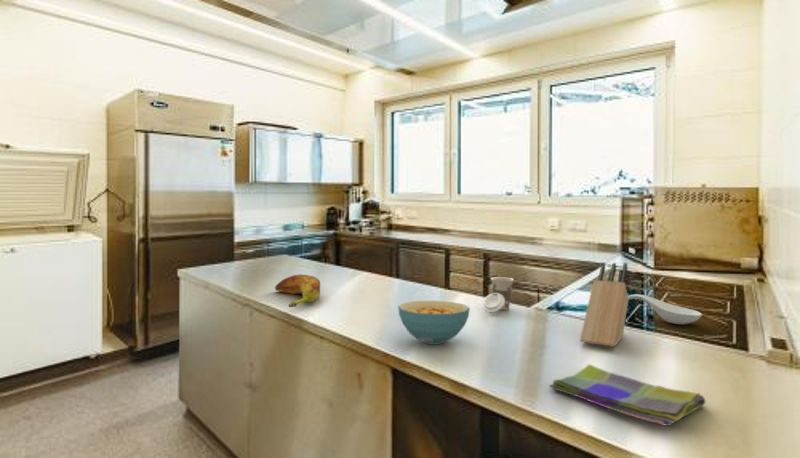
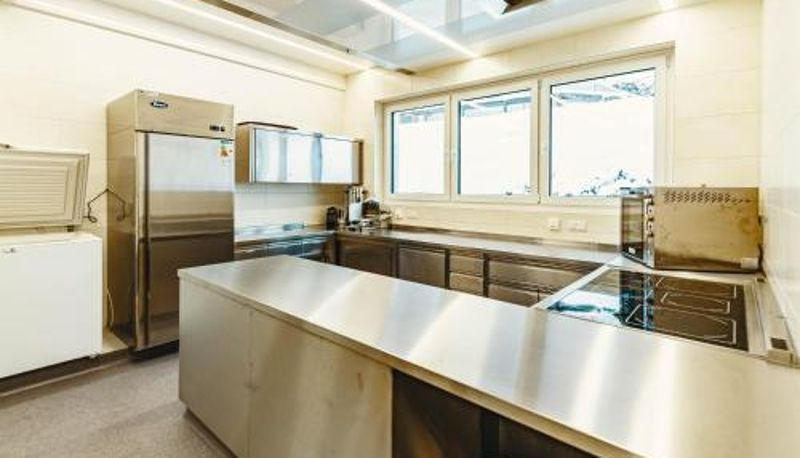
- cereal bowl (433, 324)
- banana (294, 287)
- knife block (606, 300)
- dish towel (625, 391)
- spoon rest (656, 308)
- cup (498, 294)
